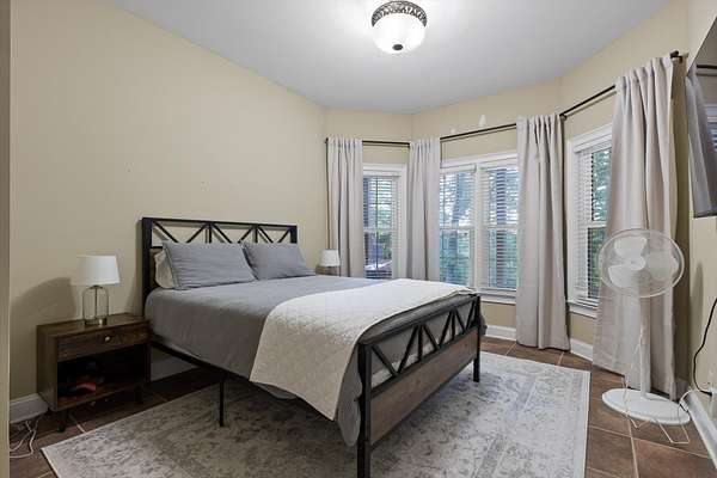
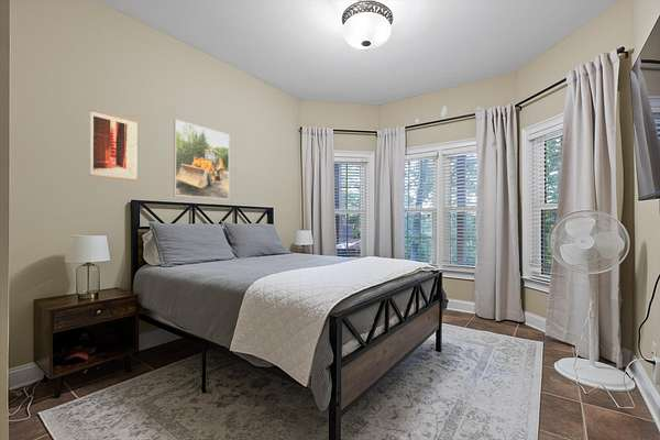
+ wall art (114, 146)
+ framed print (202, 162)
